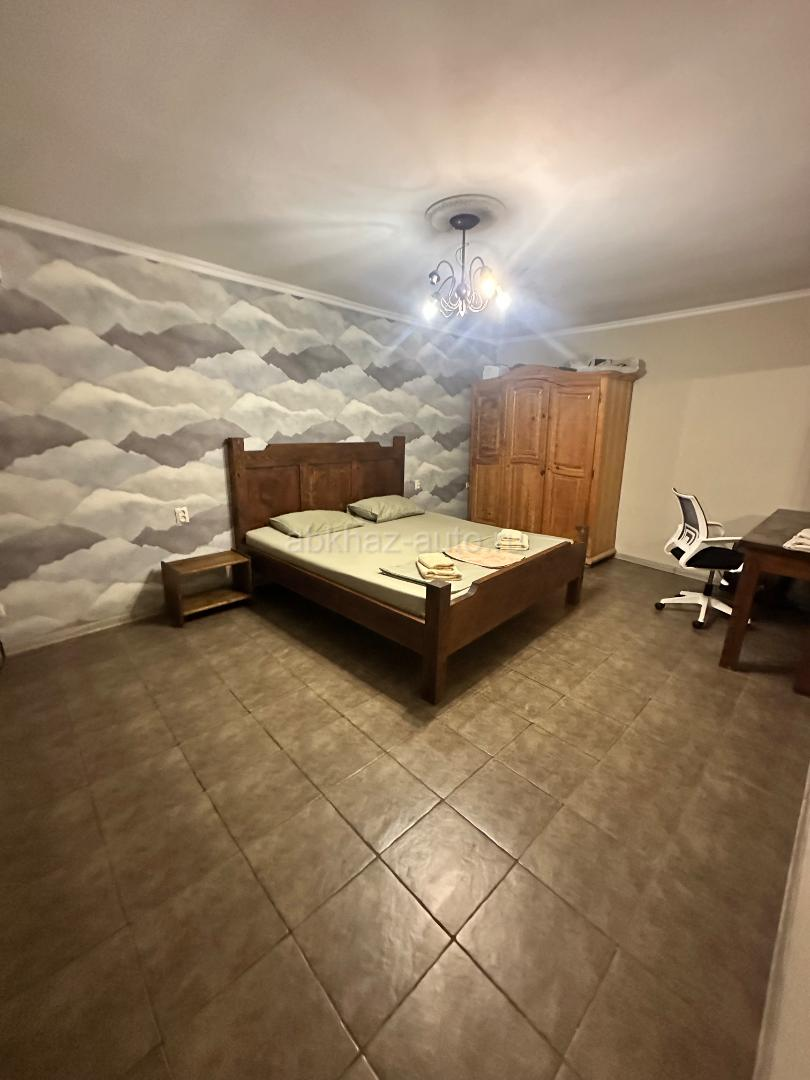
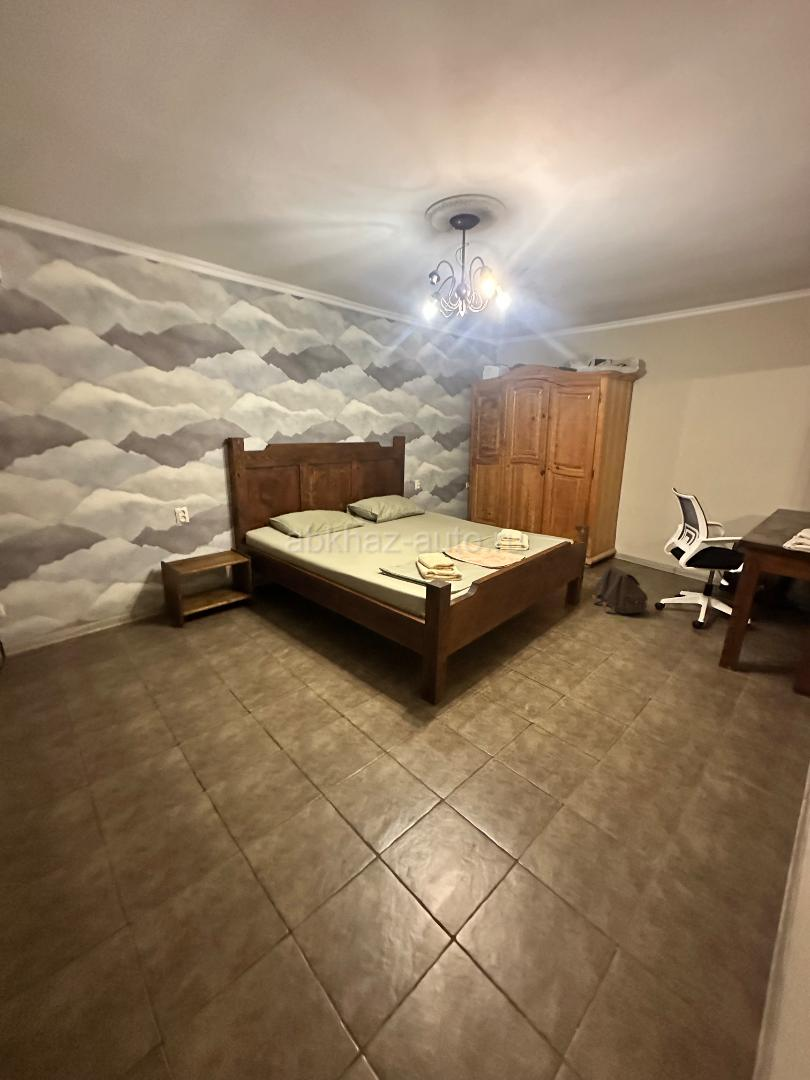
+ satchel (619, 588)
